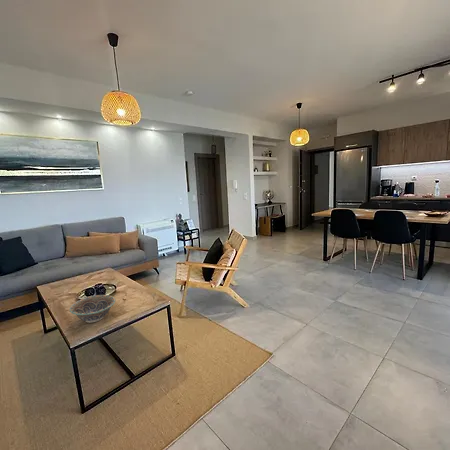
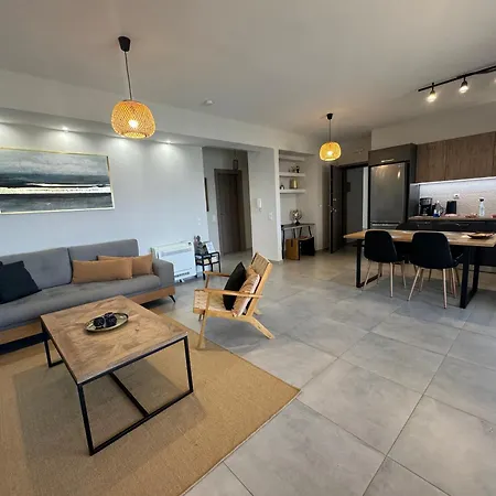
- decorative bowl (94, 310)
